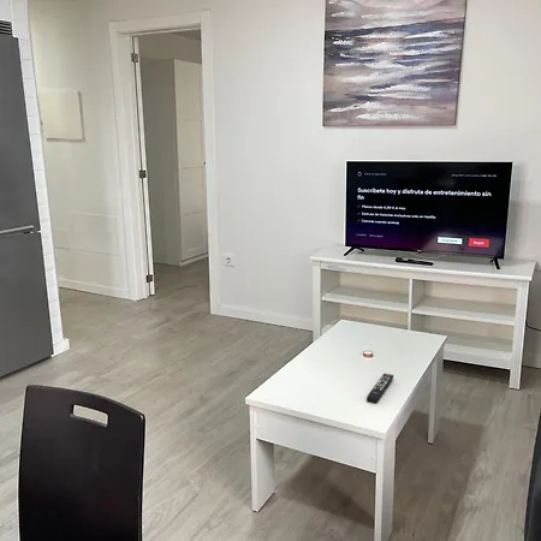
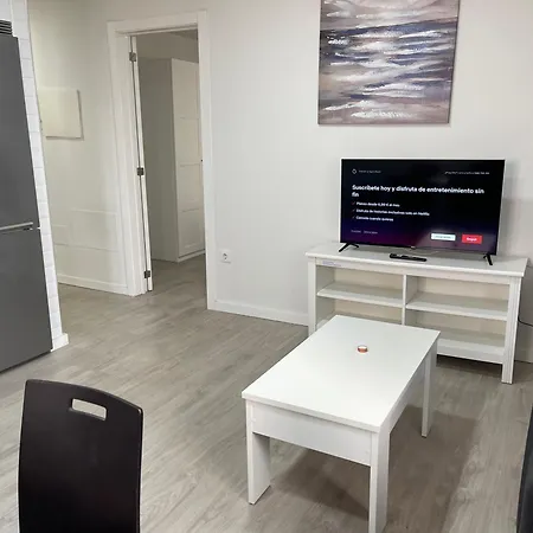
- remote control (380, 386)
